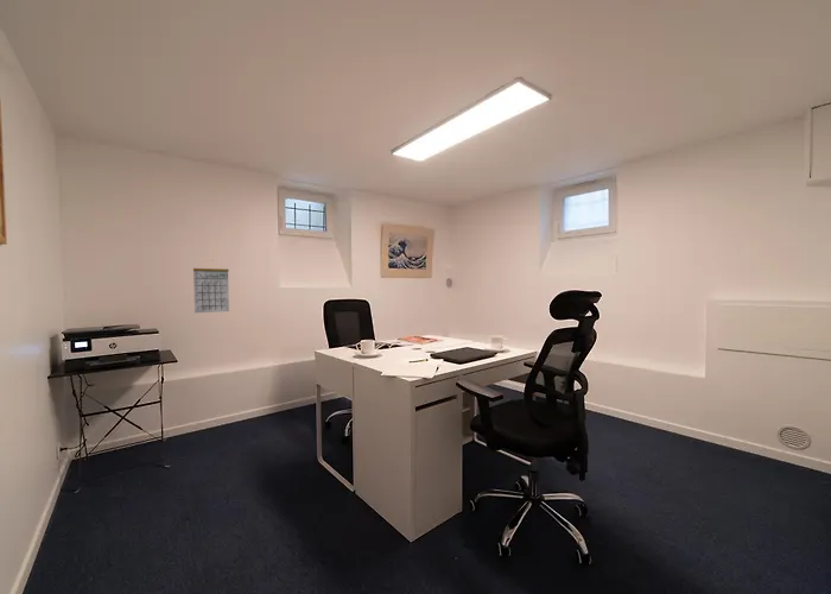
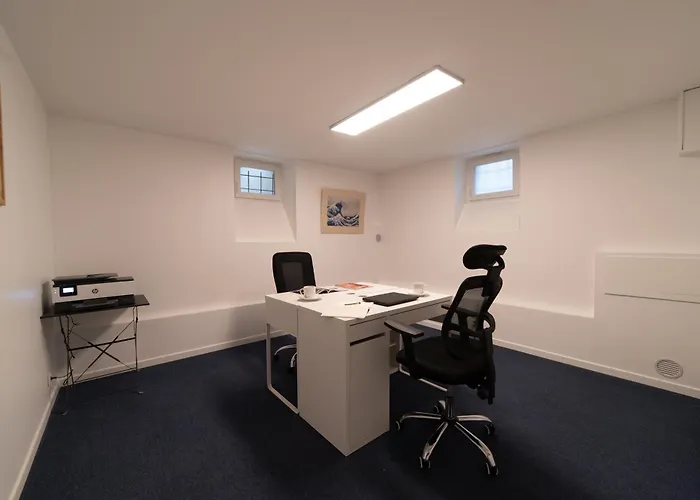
- calendar (211, 285)
